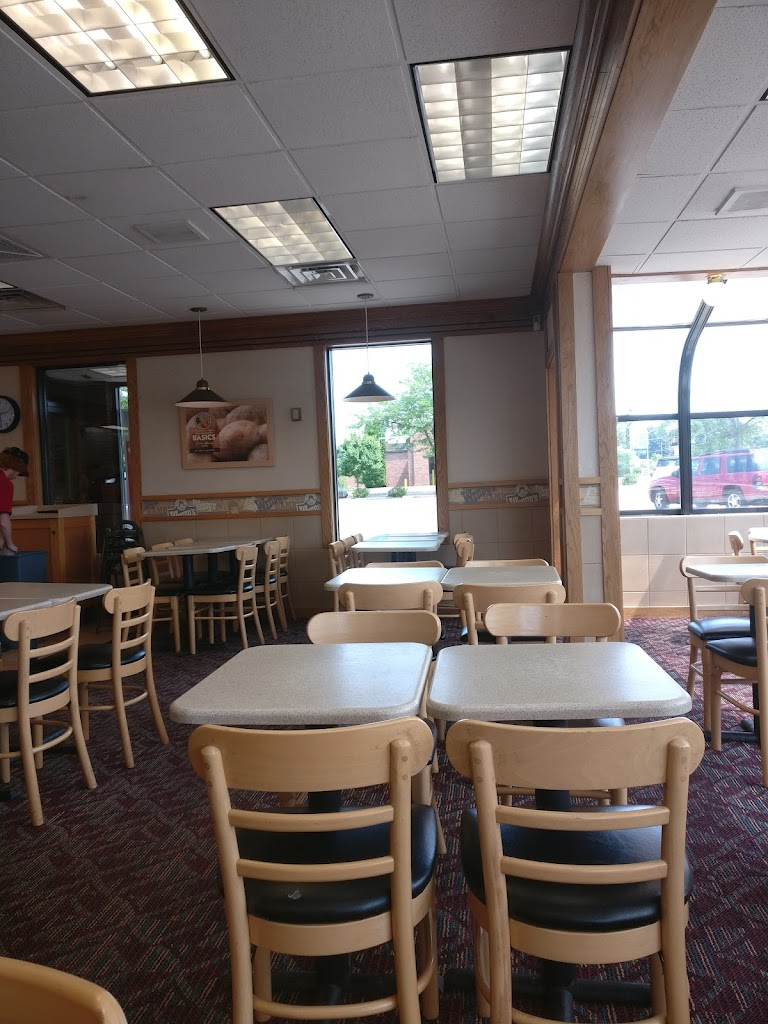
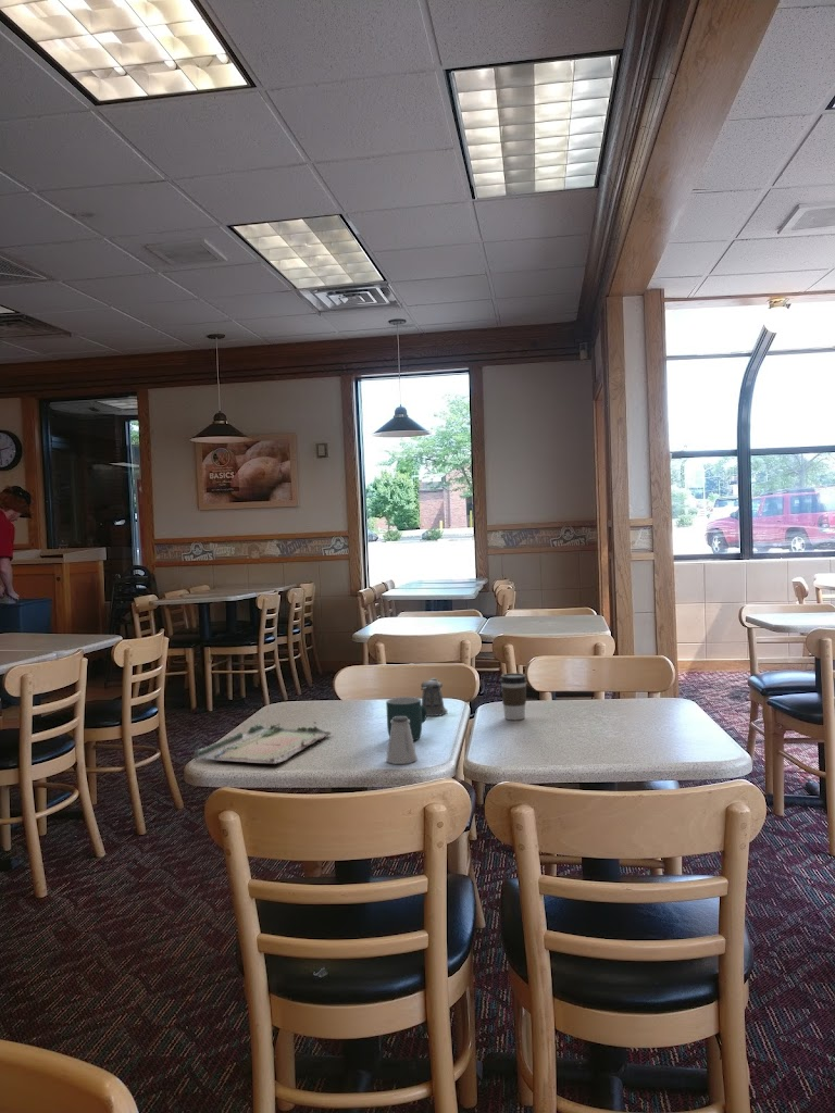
+ saltshaker (400, 738)
+ pepper shaker (429, 696)
+ mug (407, 716)
+ tray (265, 737)
+ coffee cup (513, 696)
